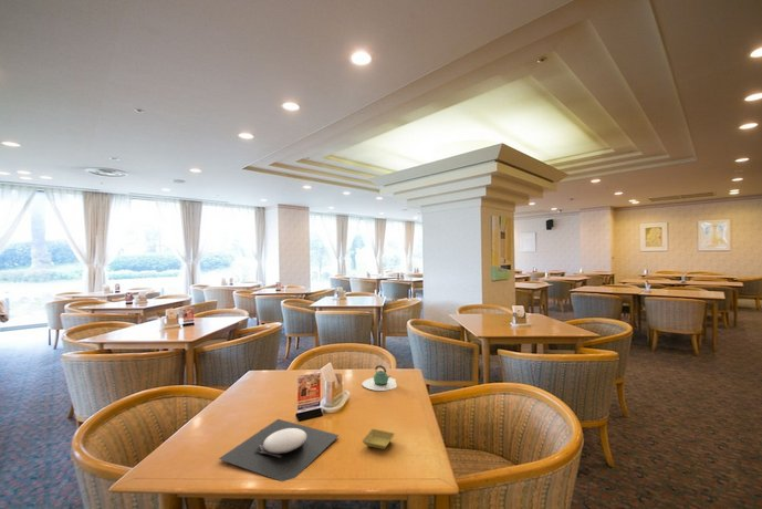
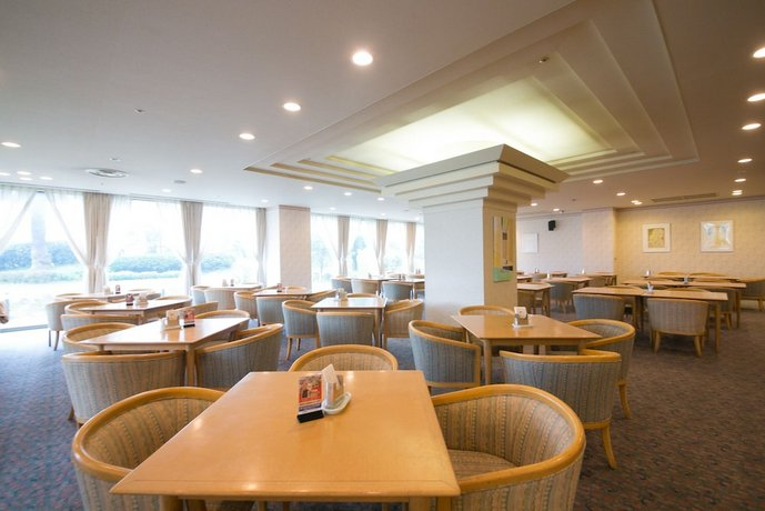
- teapot (380, 374)
- saucer (378, 439)
- plate (282, 440)
